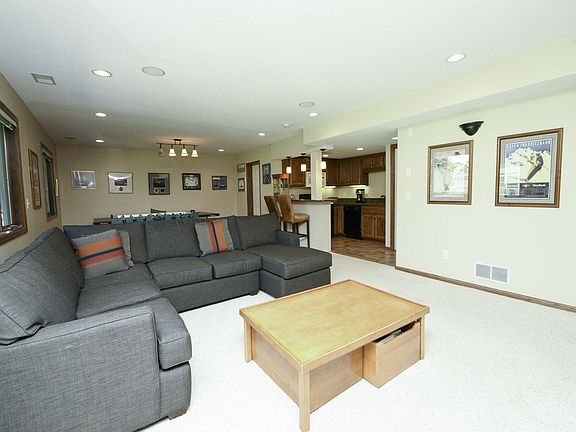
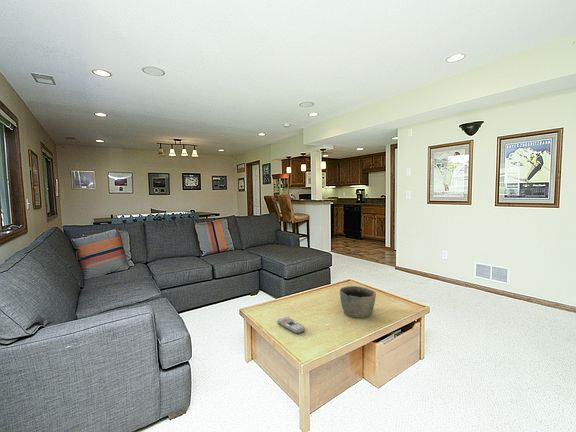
+ remote control (291, 325)
+ bowl (357, 301)
